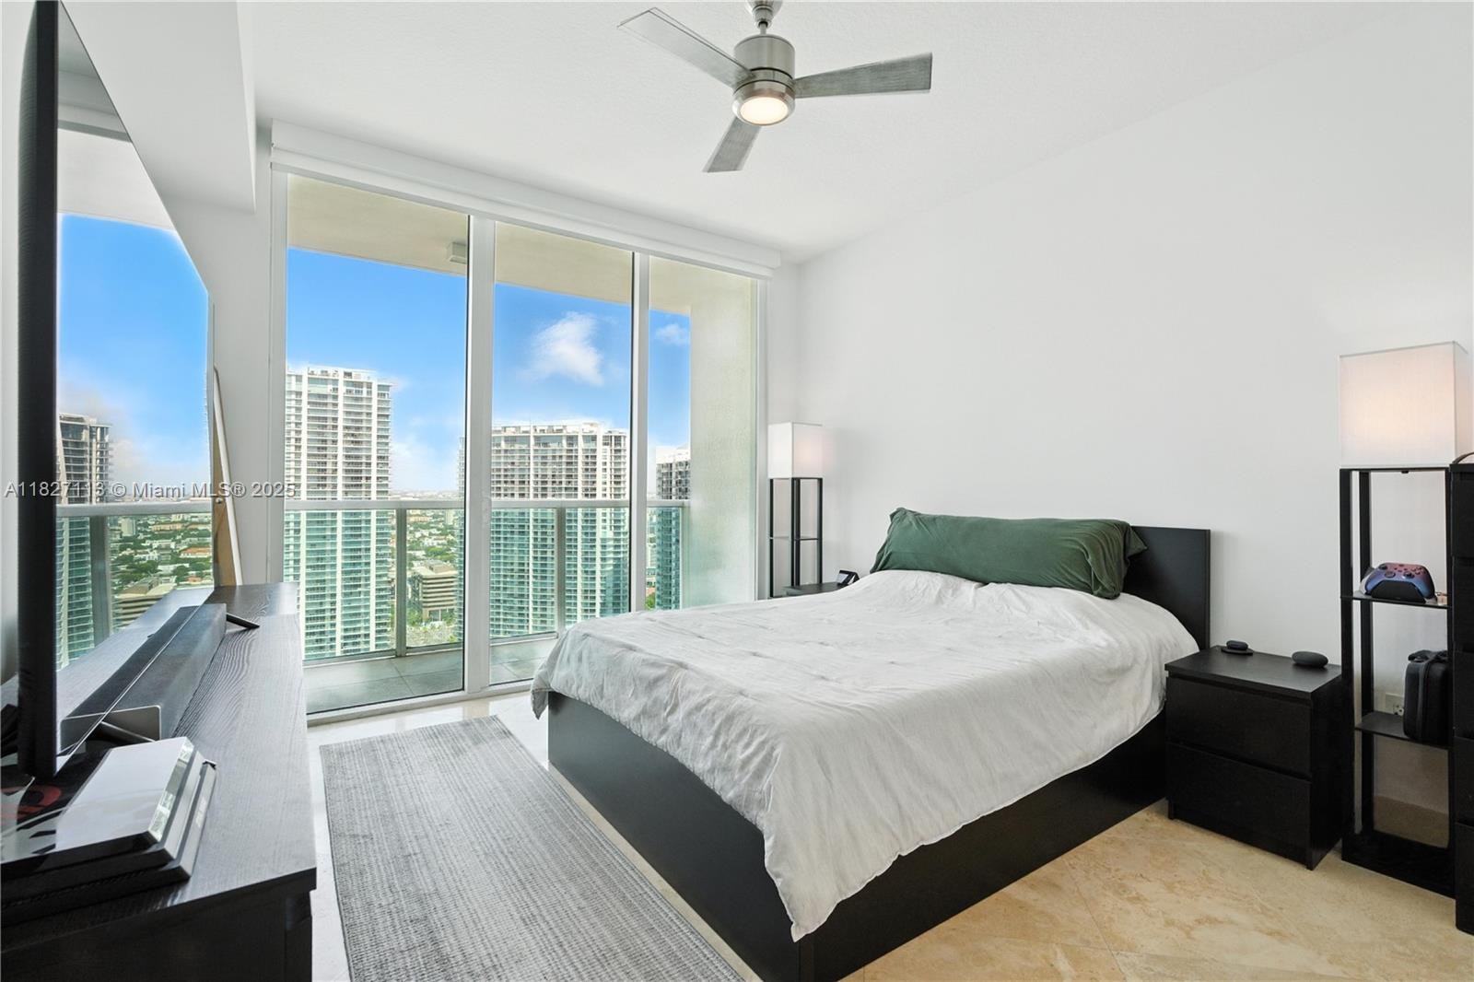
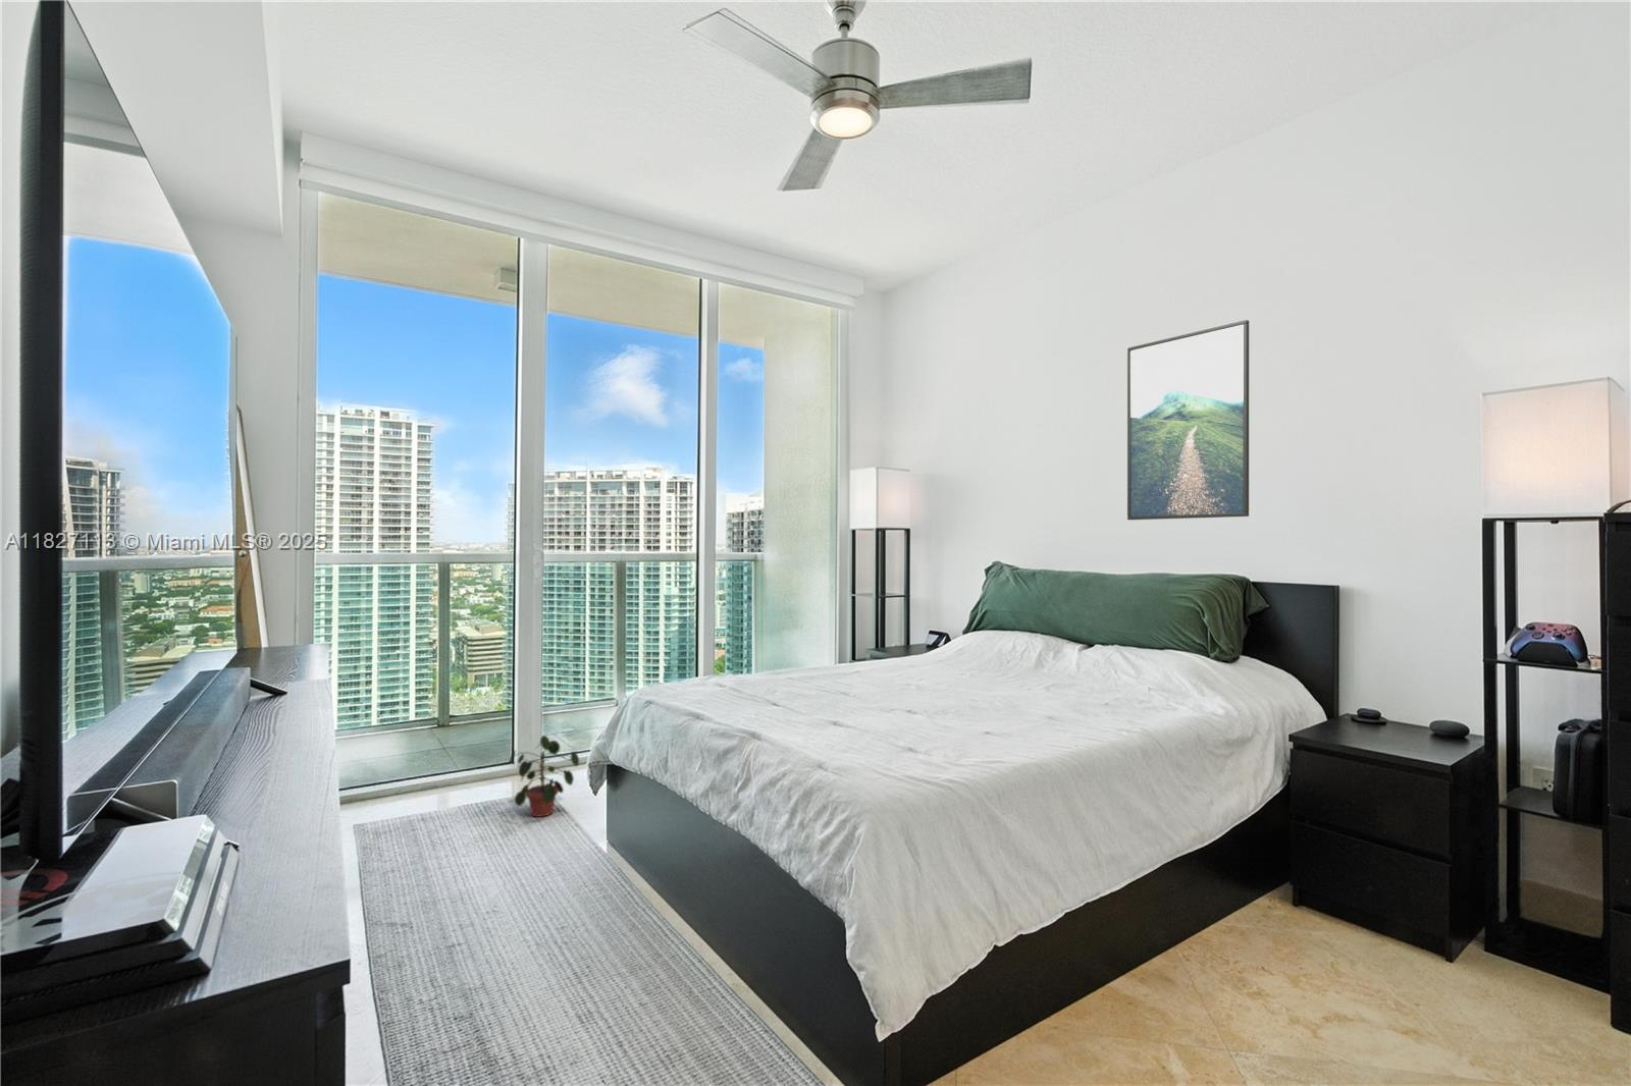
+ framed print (1184, 425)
+ potted plant (546, 771)
